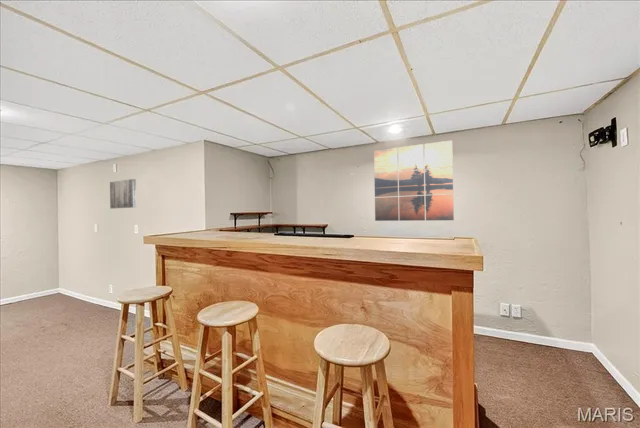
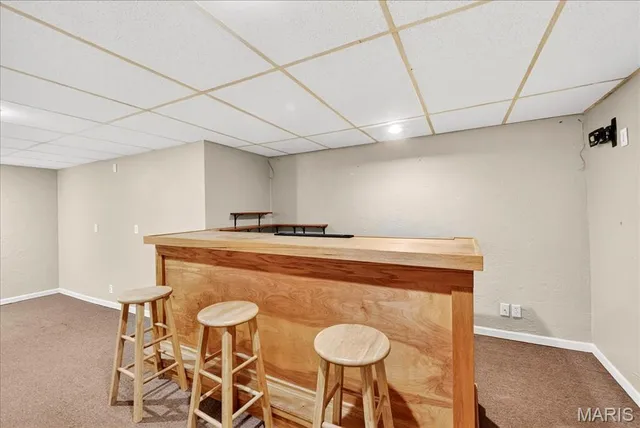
- wall art (122, 194)
- wall art (411, 183)
